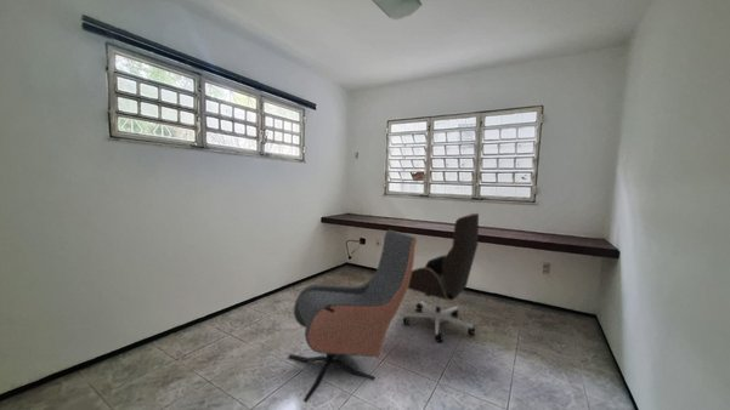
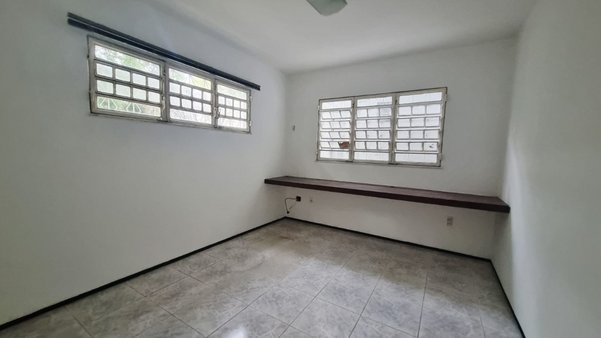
- armchair (350, 300)
- office chair (442, 267)
